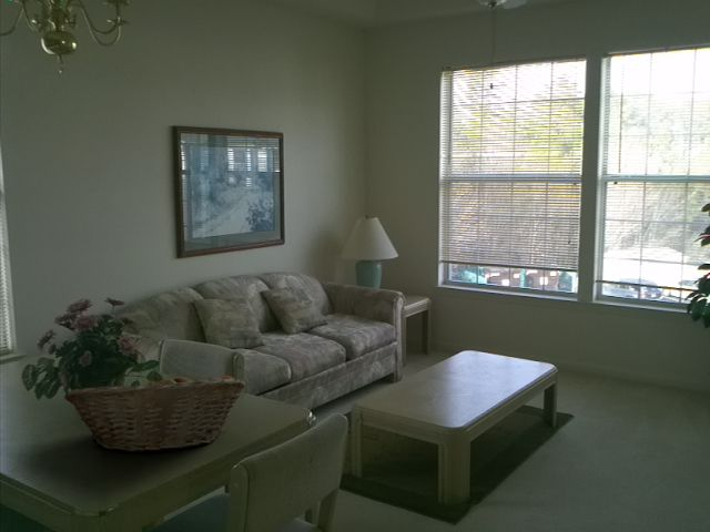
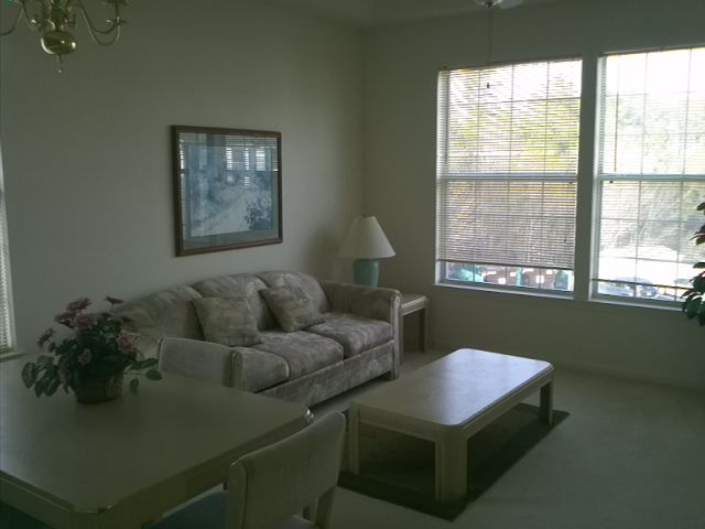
- fruit basket (158, 403)
